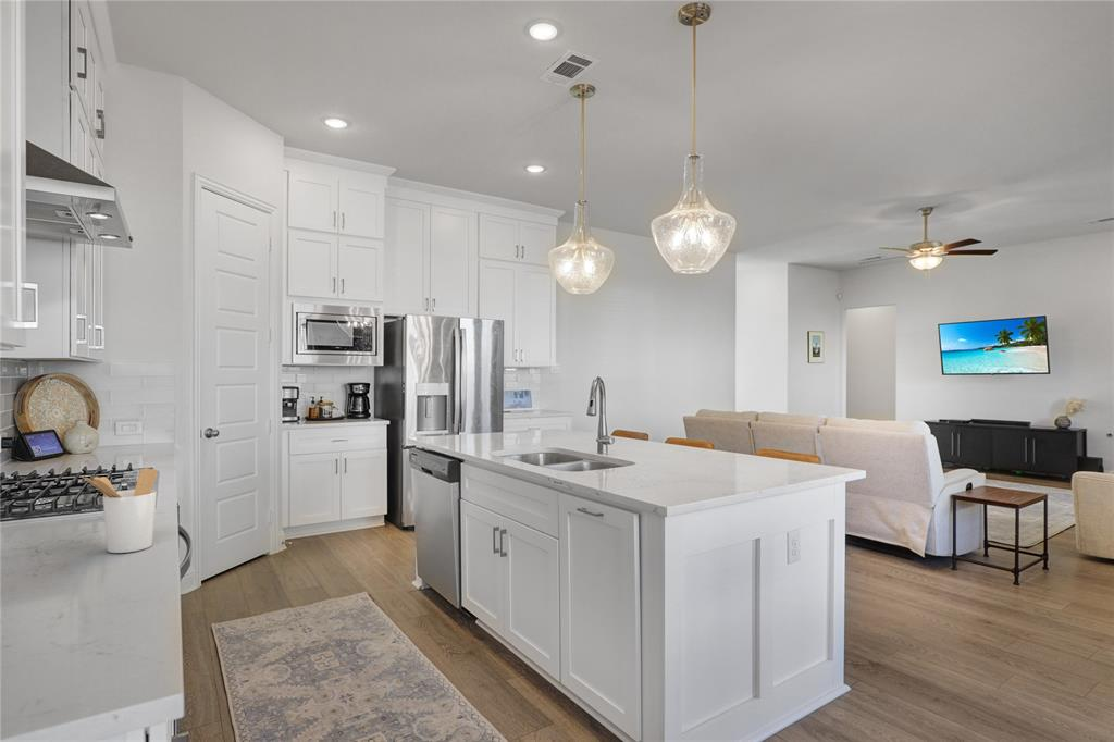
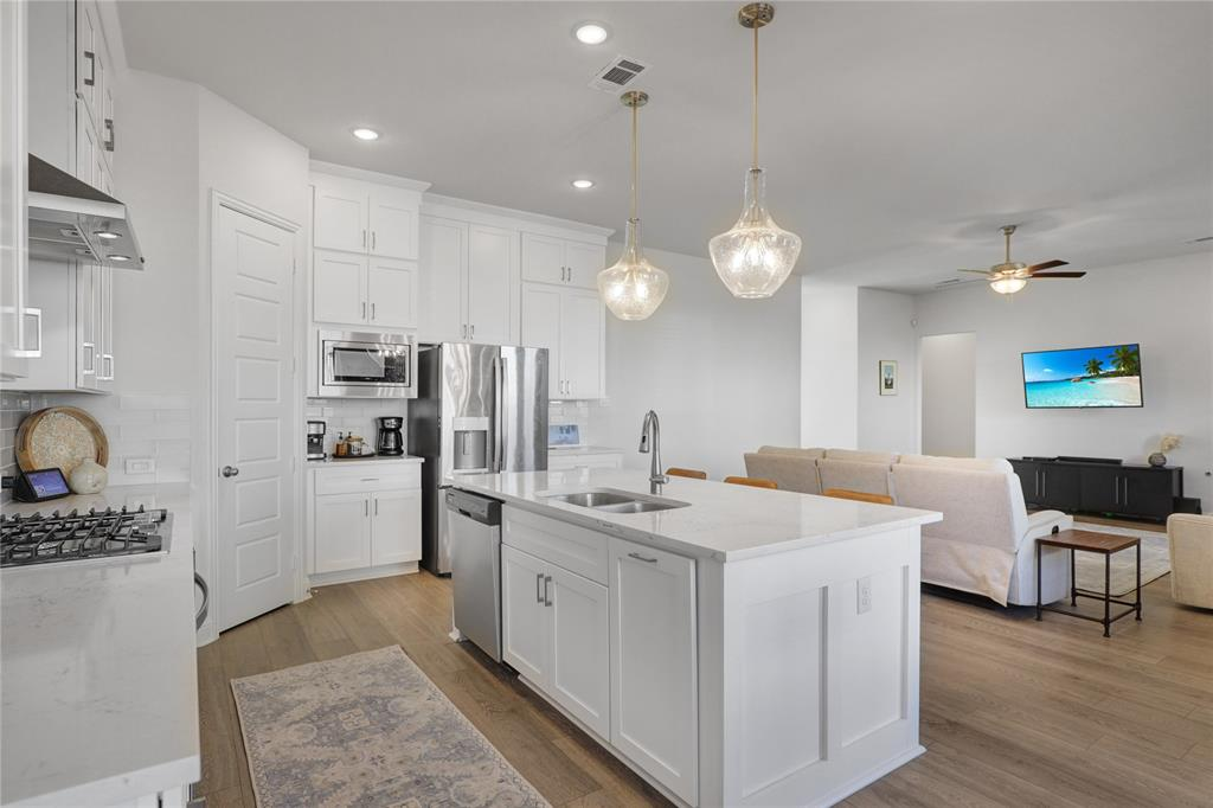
- utensil holder (119, 509)
